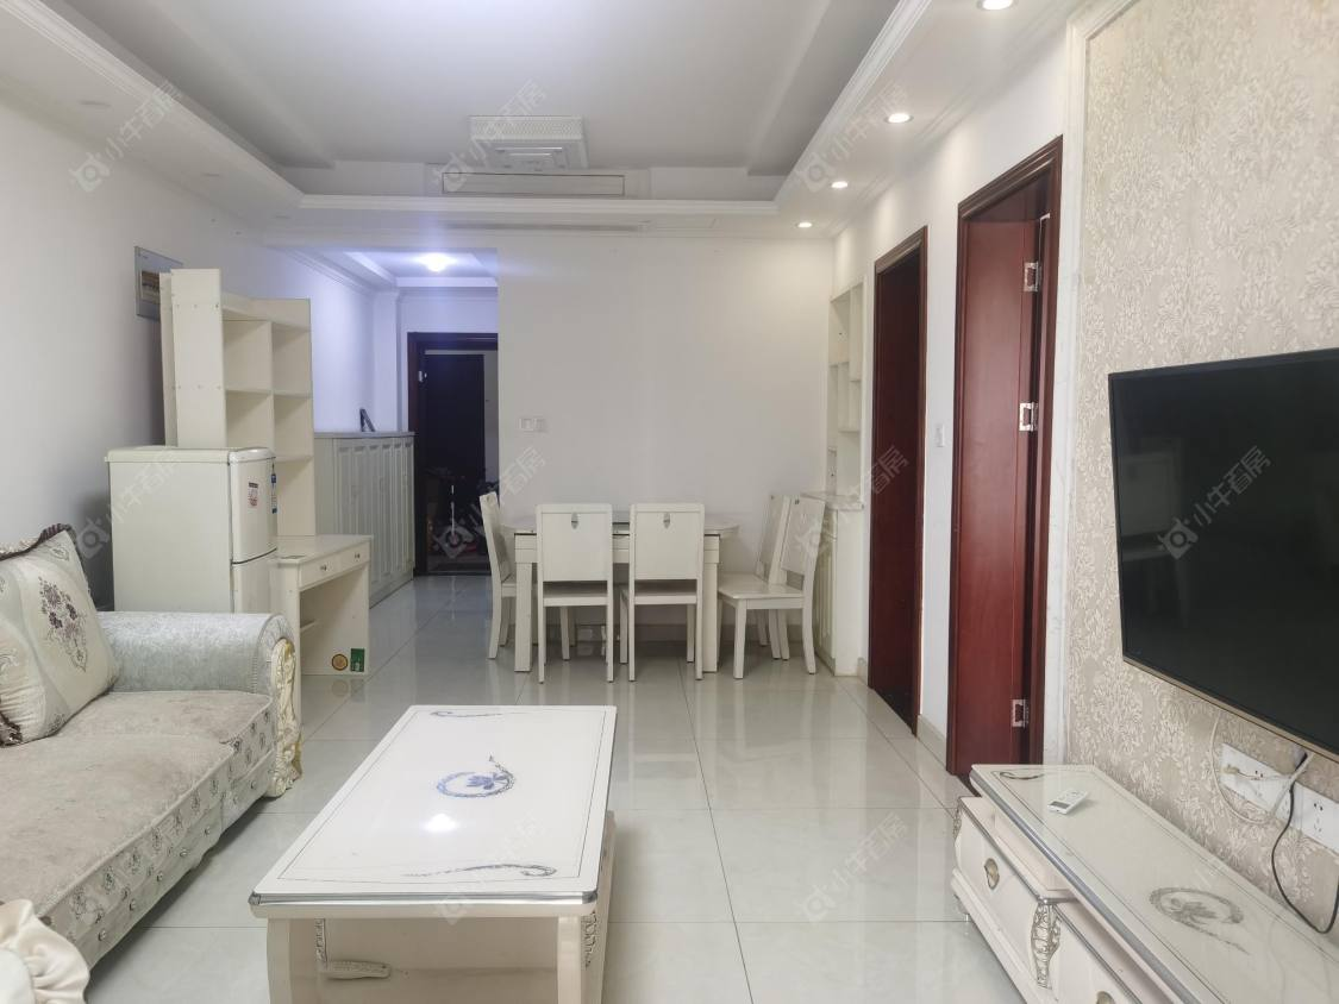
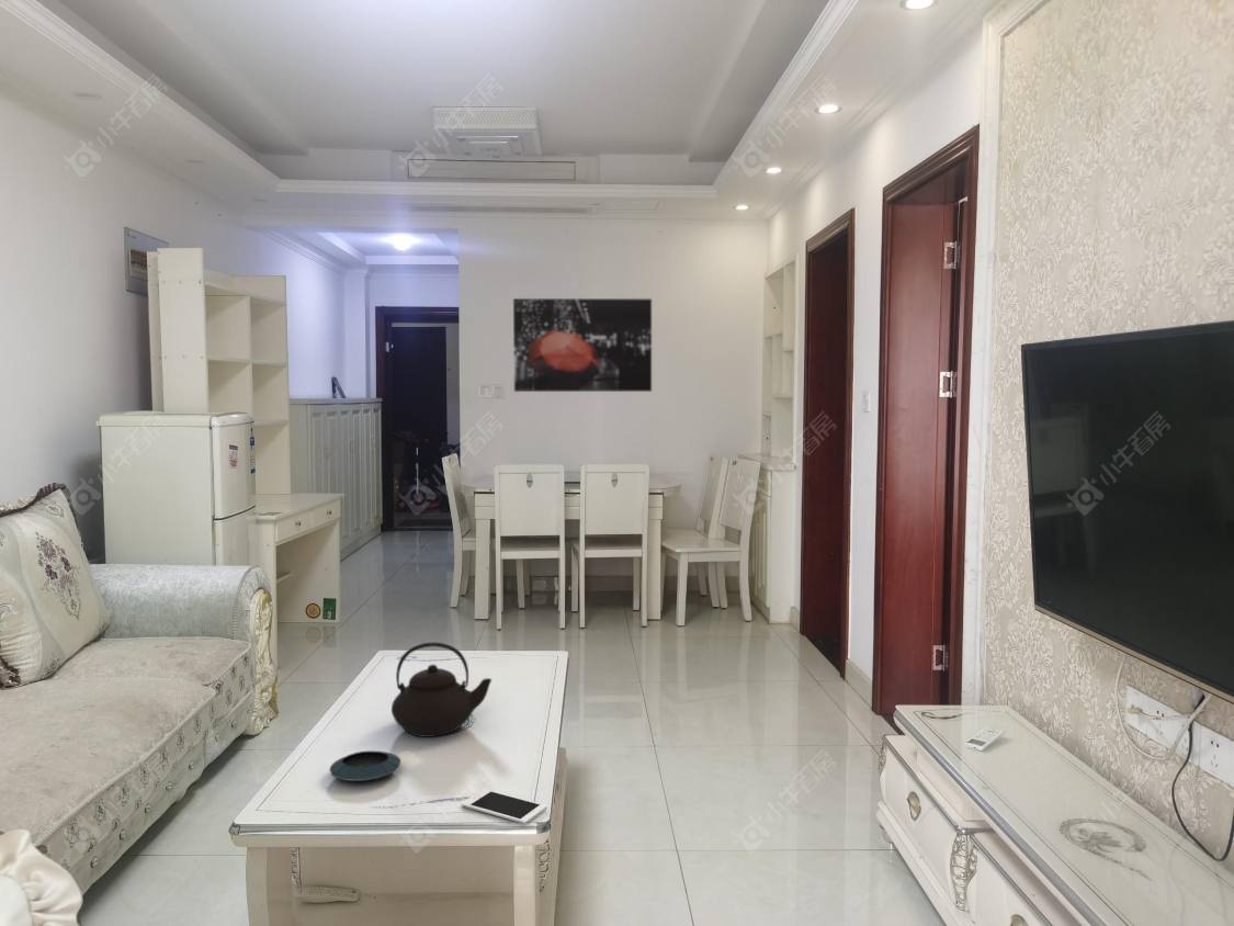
+ wall art (582, 345)
+ teapot (441, 685)
+ saucer (365, 763)
+ cell phone (503, 805)
